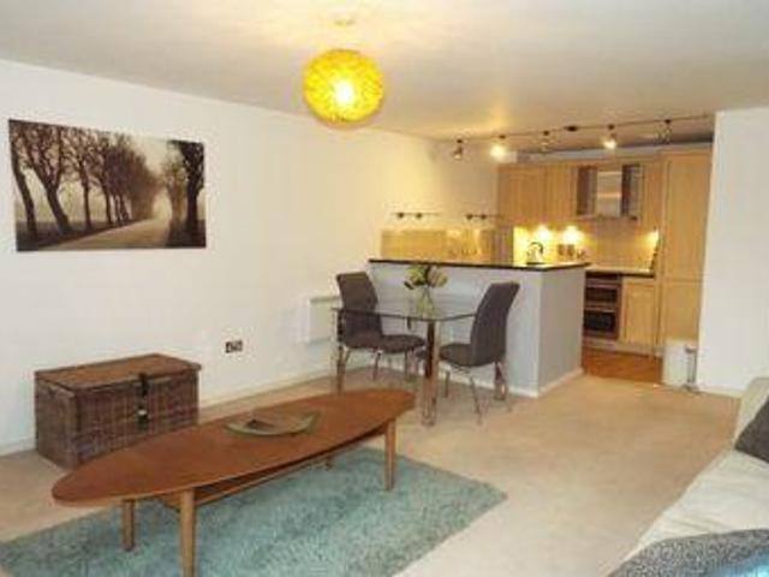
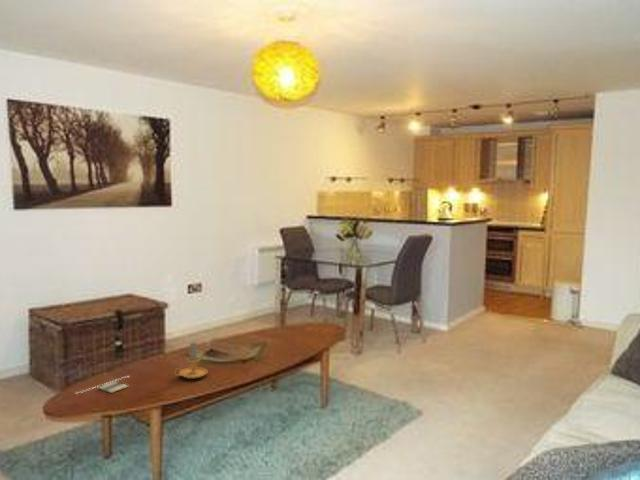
+ magazine (111, 386)
+ candle (190, 358)
